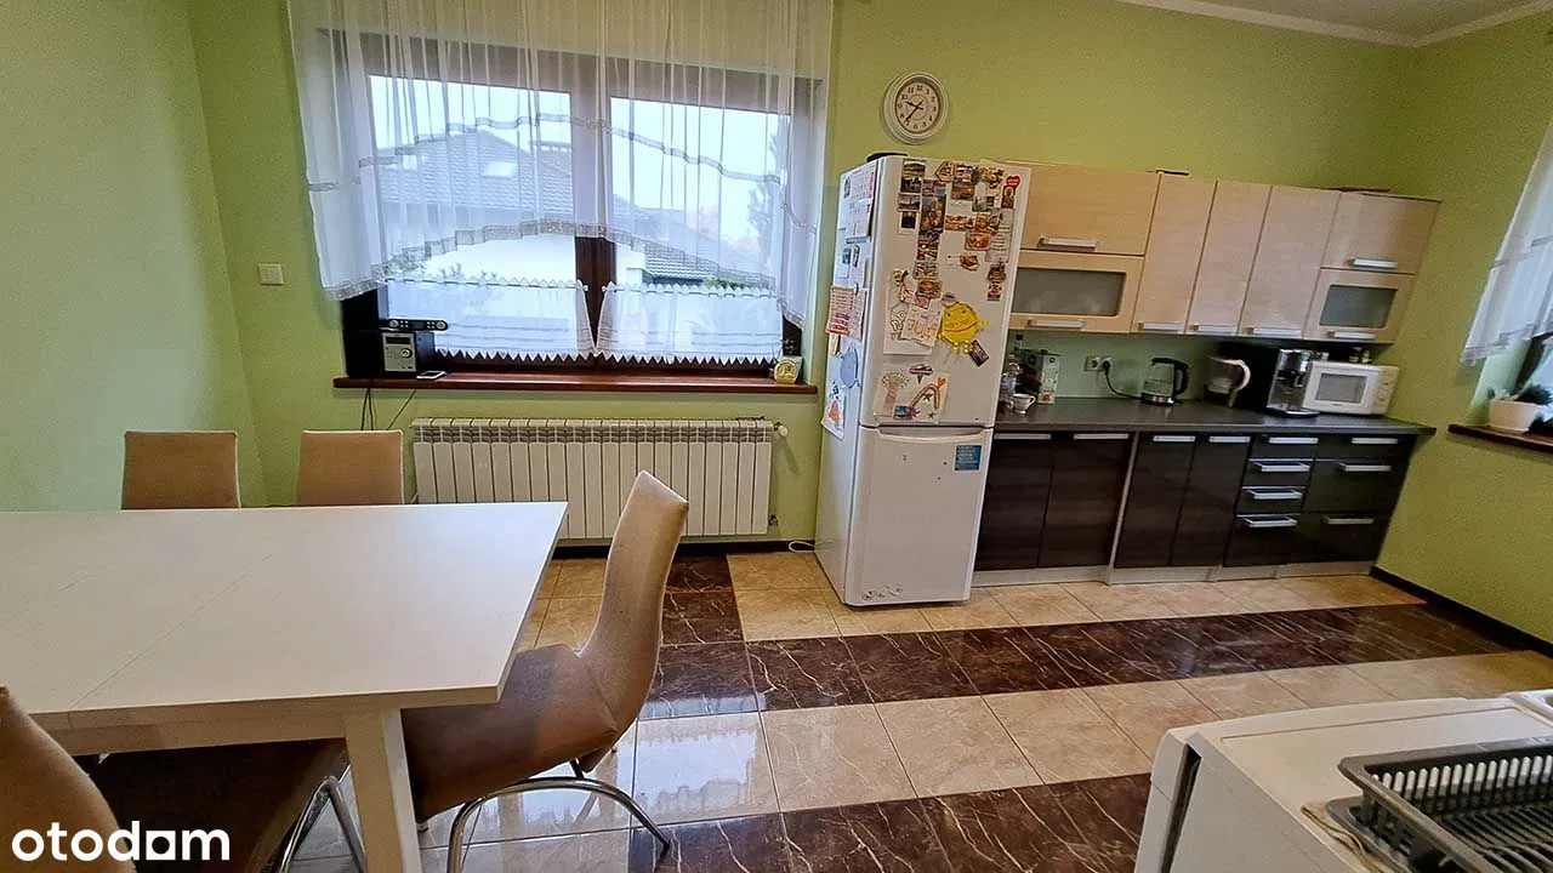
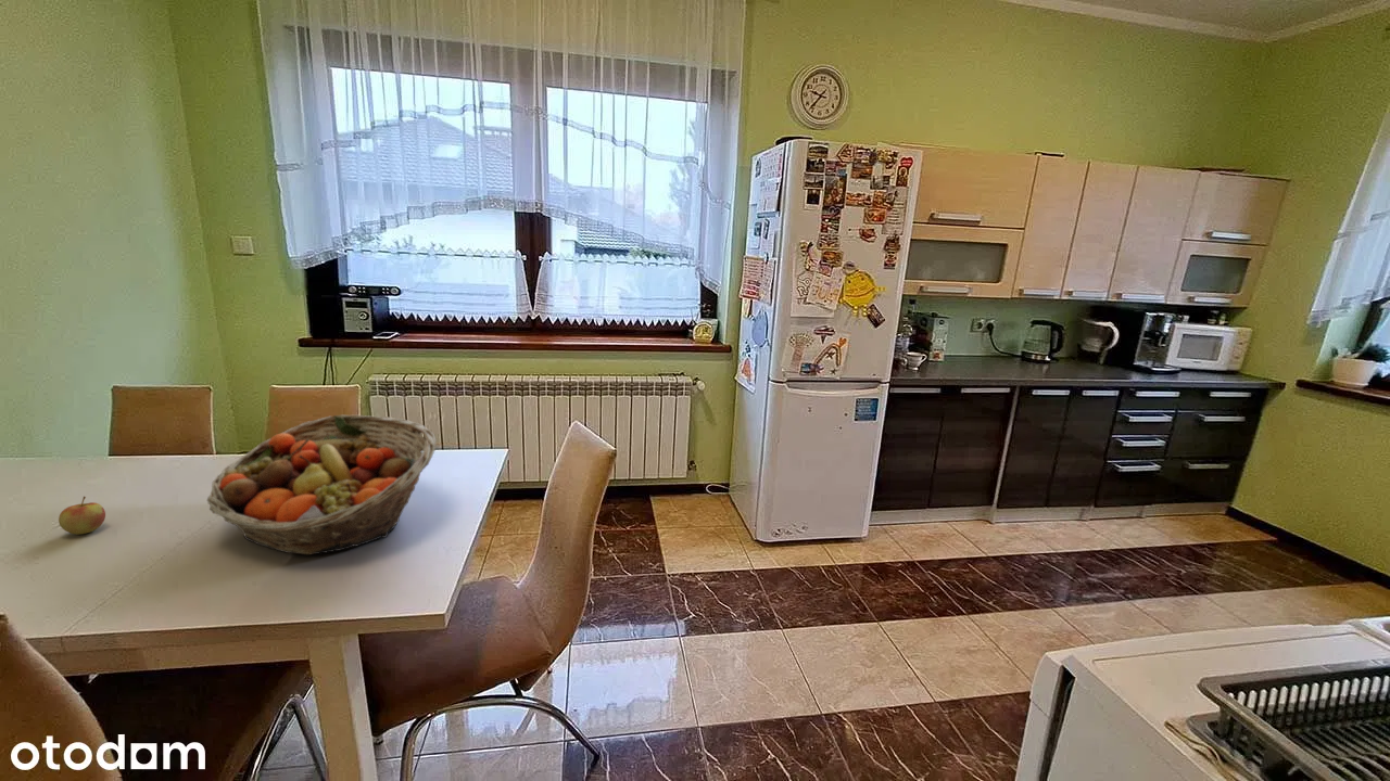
+ fruit basket (330, 478)
+ apple (81, 514)
